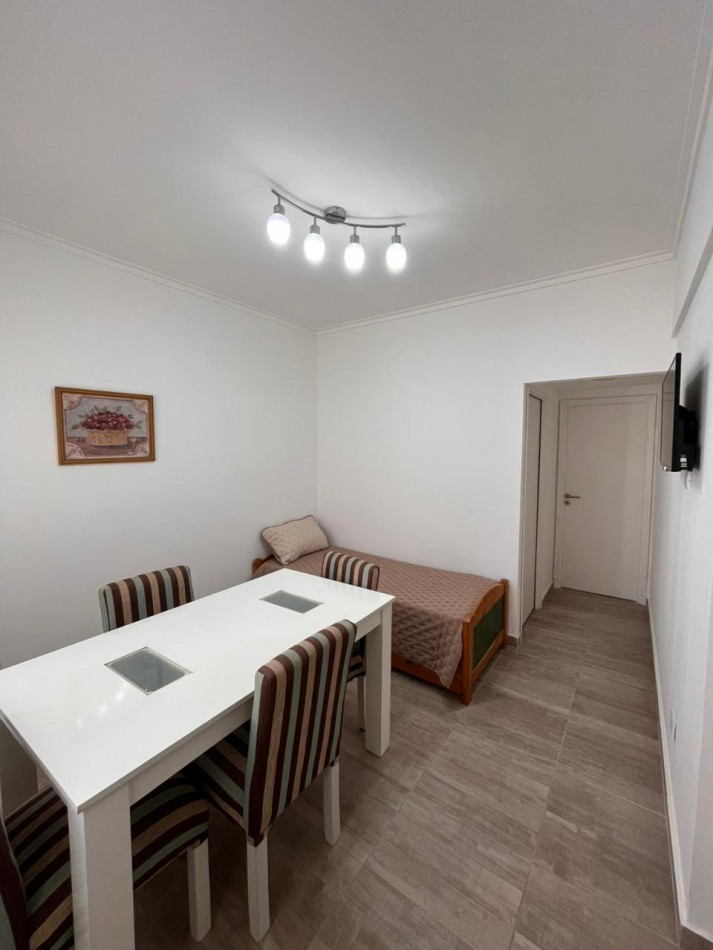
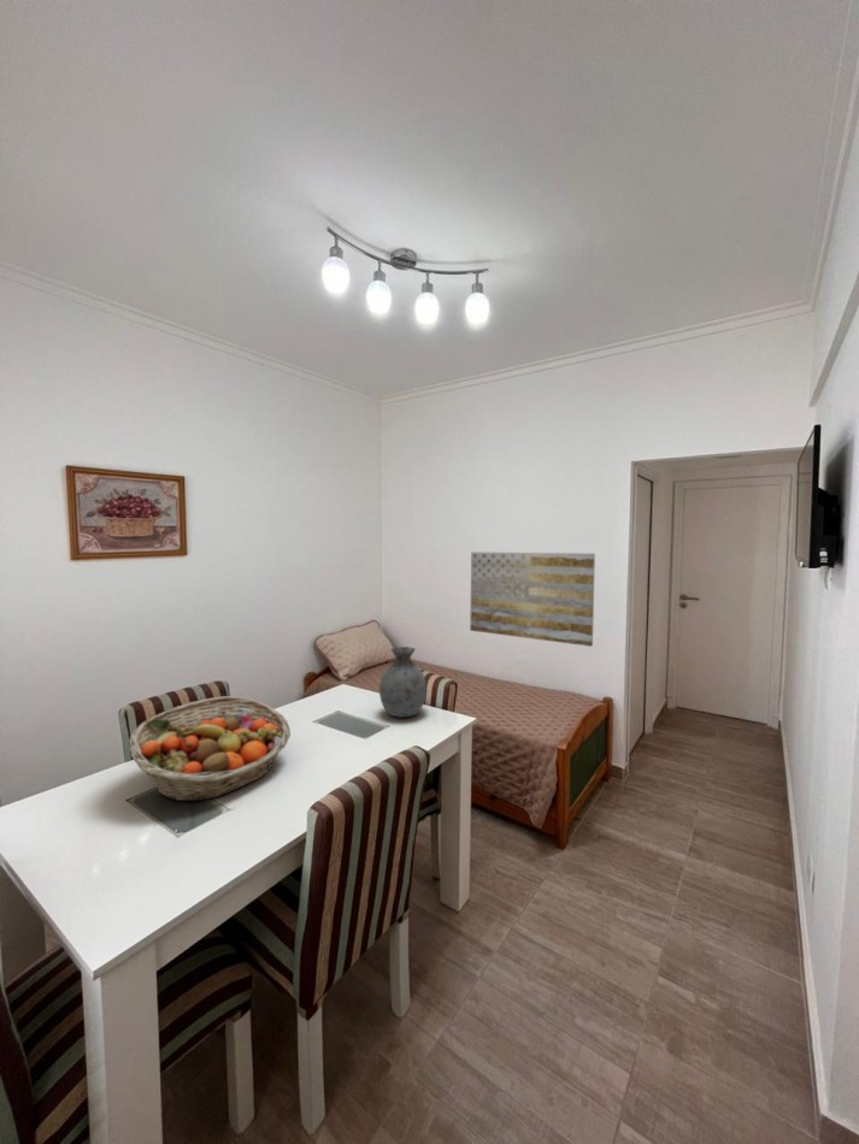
+ wall art (526, 595)
+ fruit basket (216, 744)
+ vase (402, 682)
